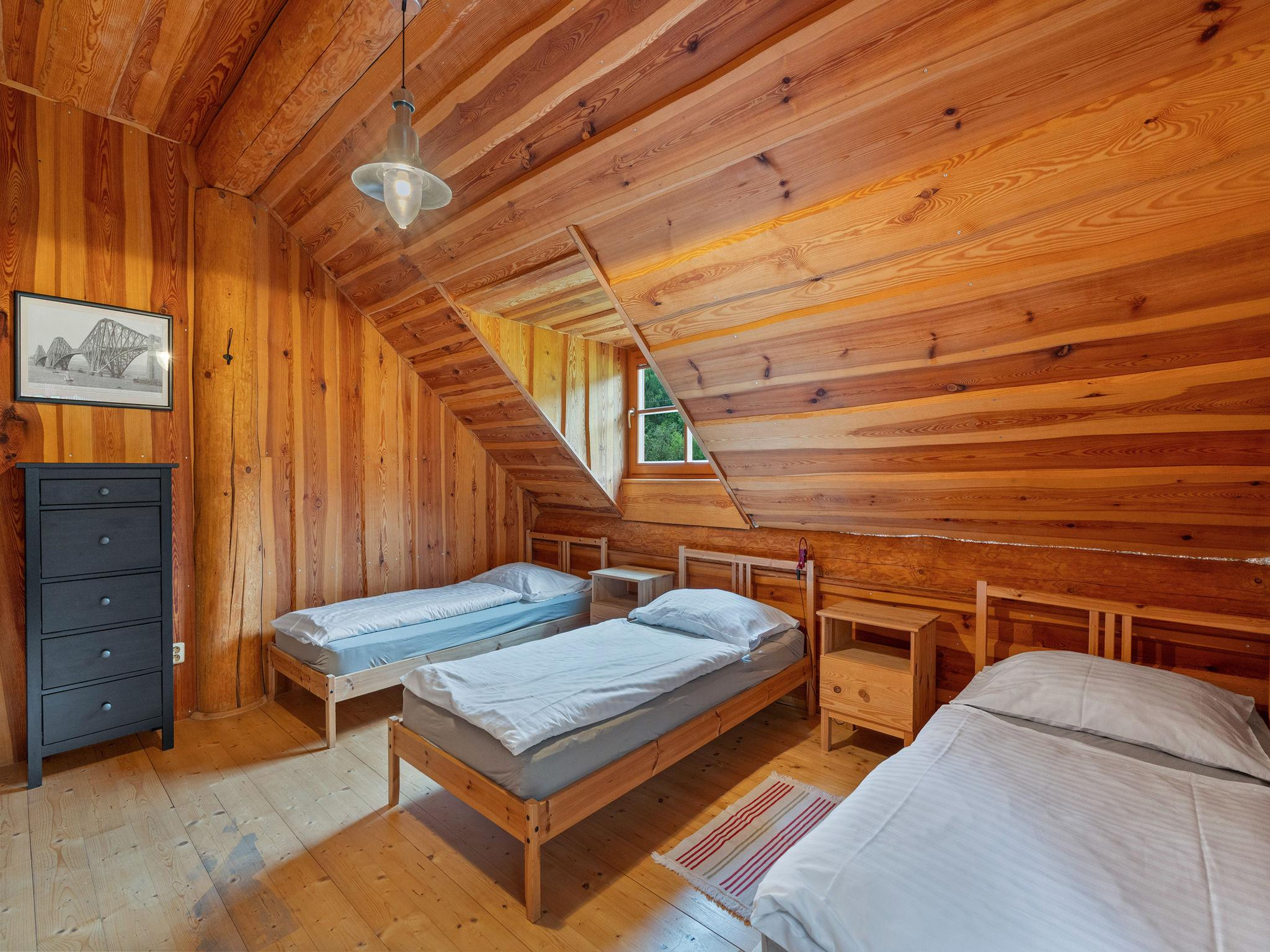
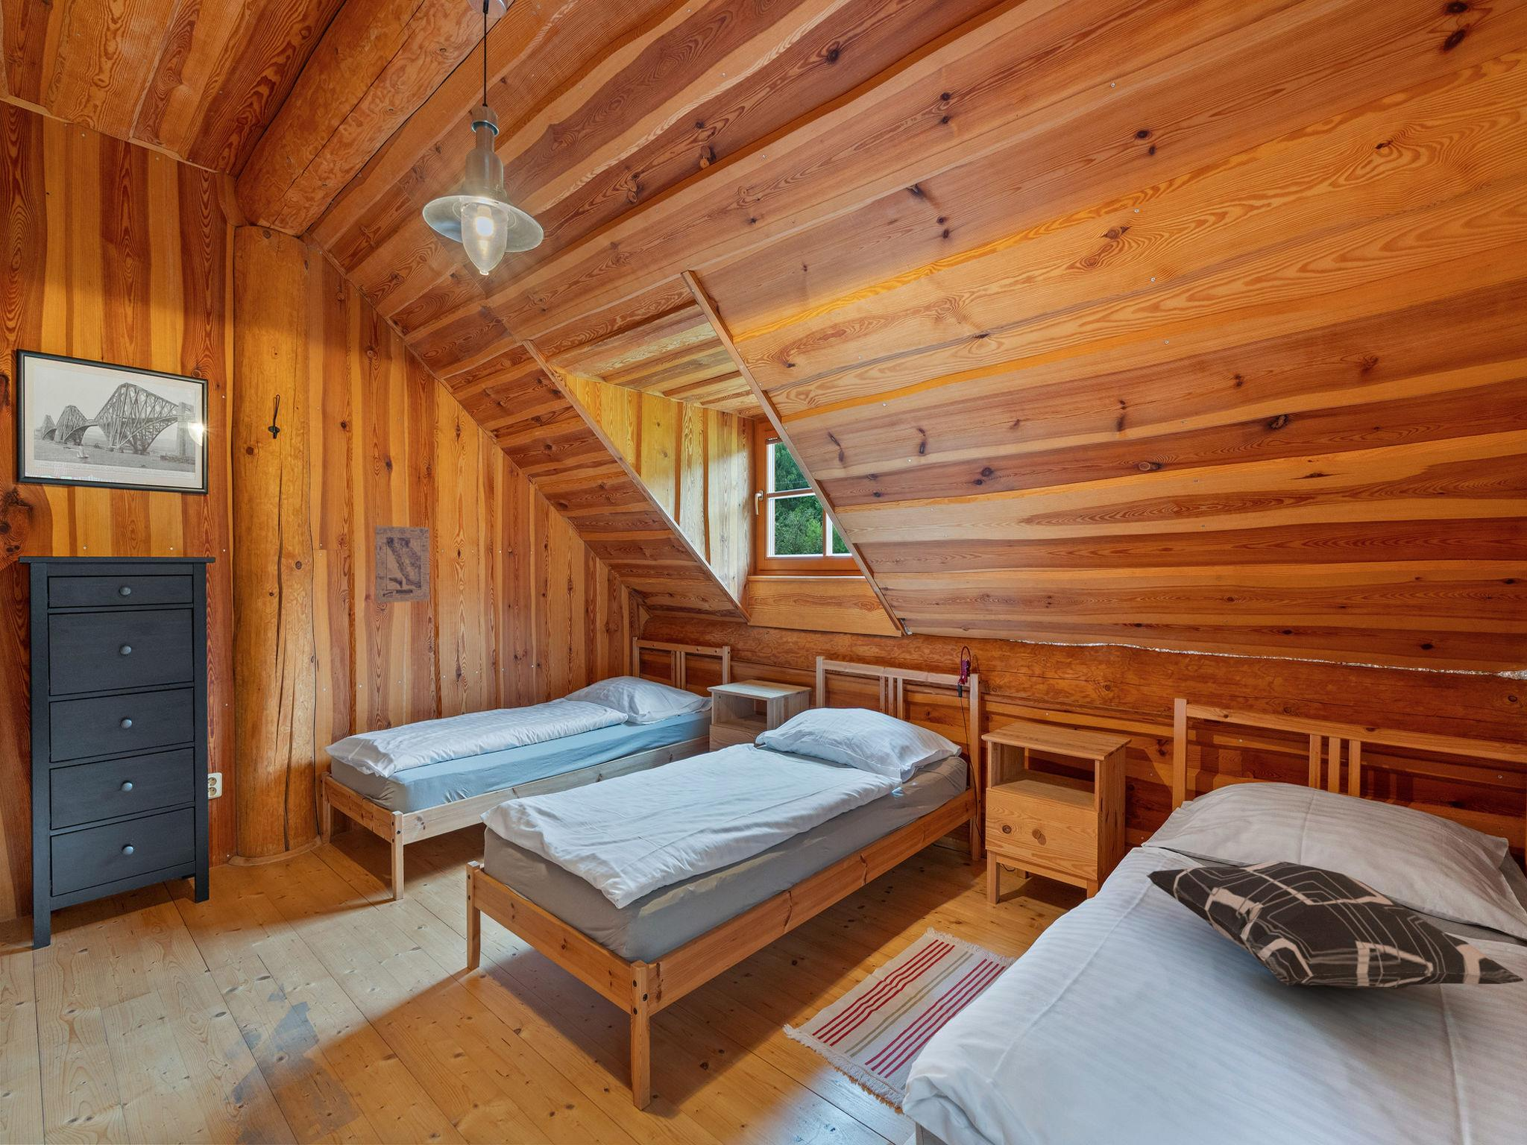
+ wall art (403, 564)
+ decorative pillow (1311, 916)
